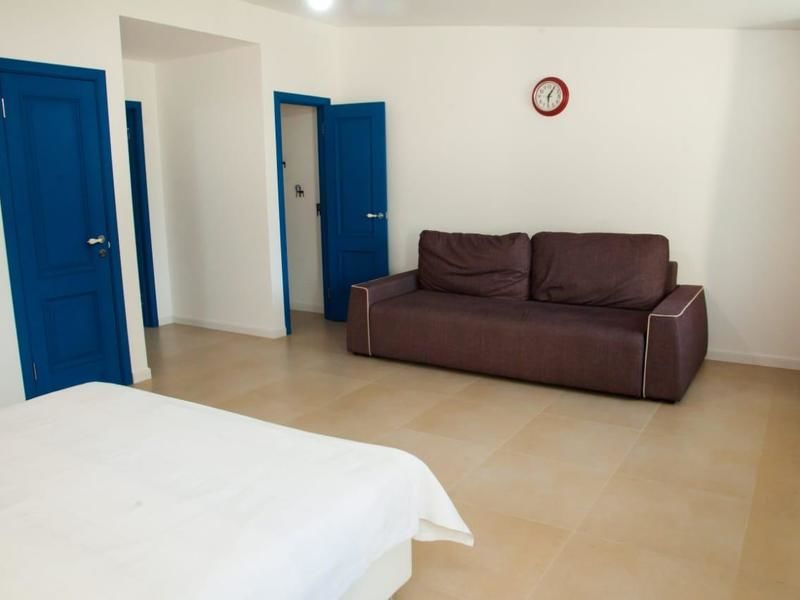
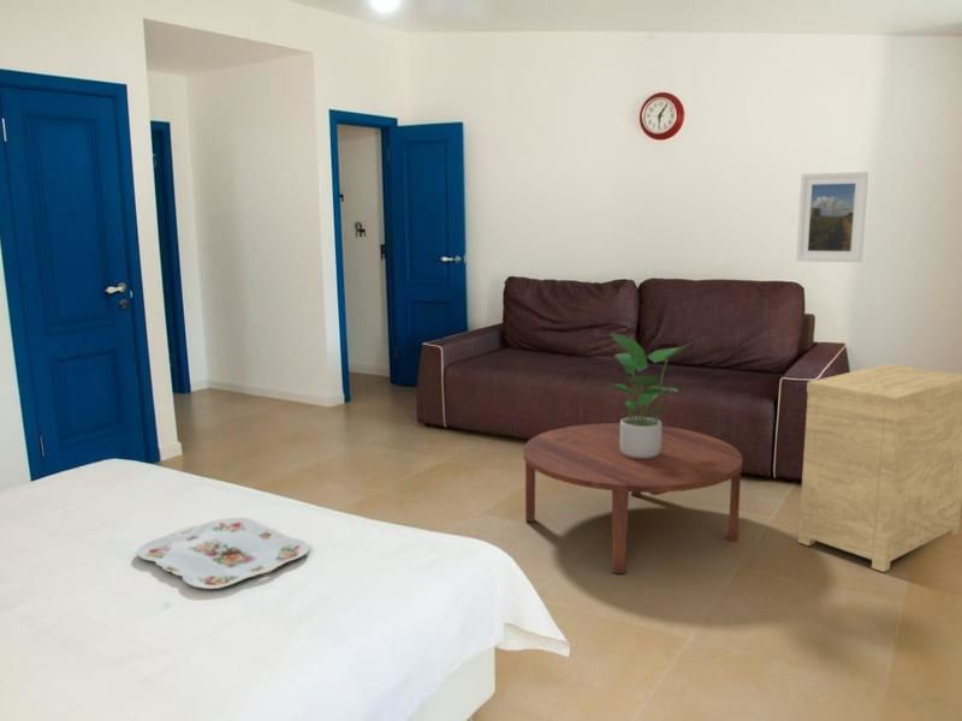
+ side table (878, 458)
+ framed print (831, 218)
+ potted plant (646, 395)
+ coffee table (629, 489)
+ serving tray (222, 550)
